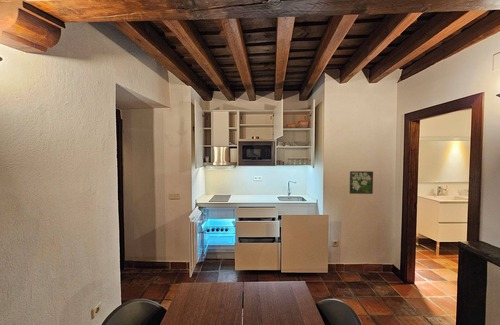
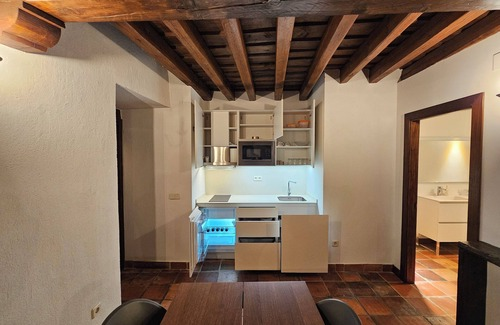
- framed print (361, 182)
